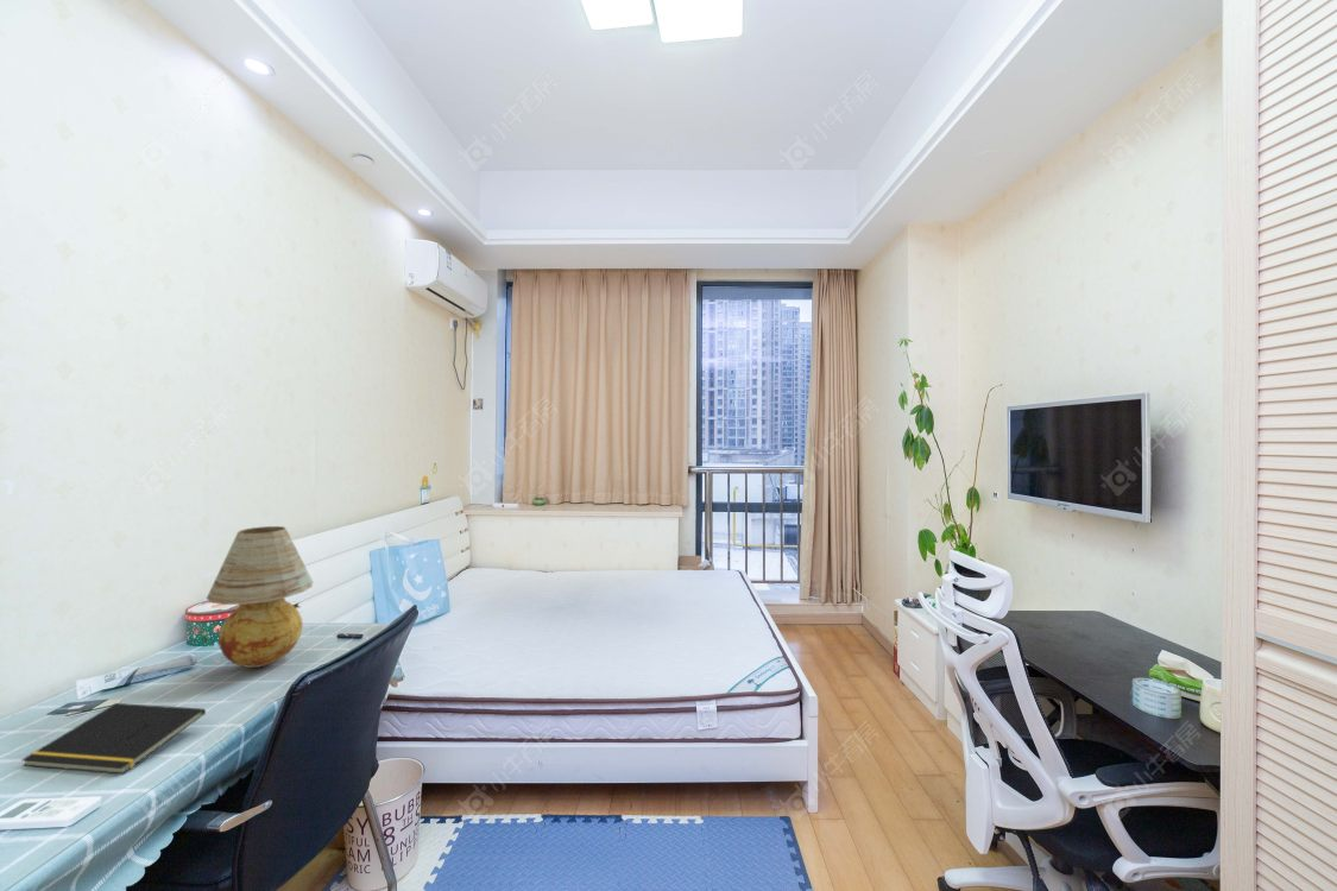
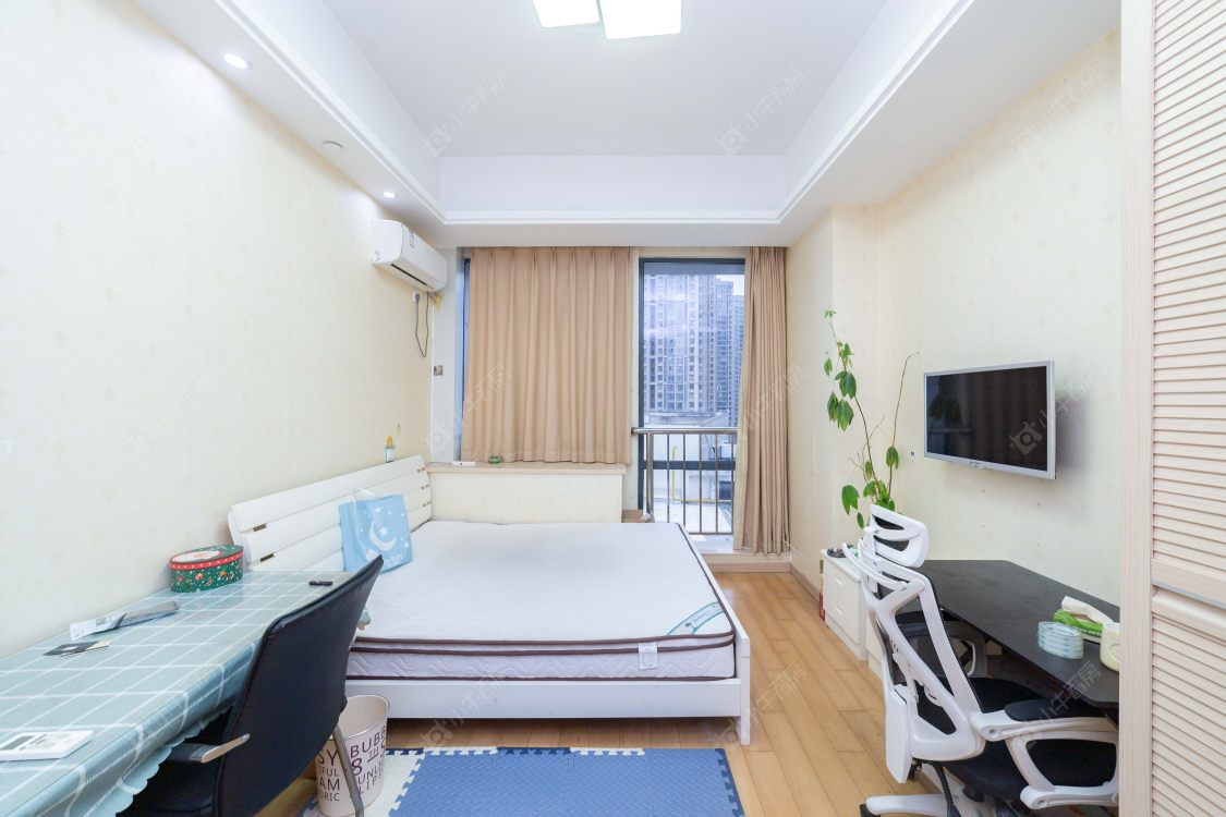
- table lamp (263, 596)
- notepad (119, 735)
